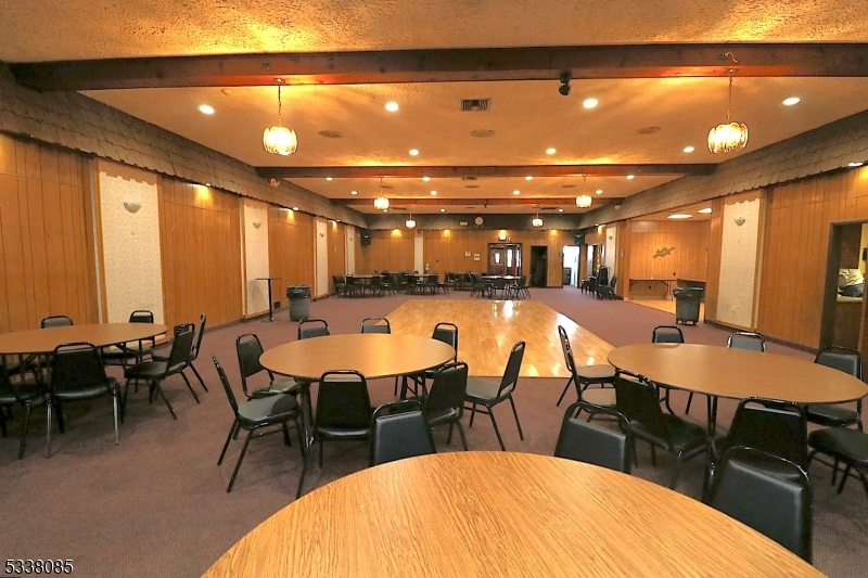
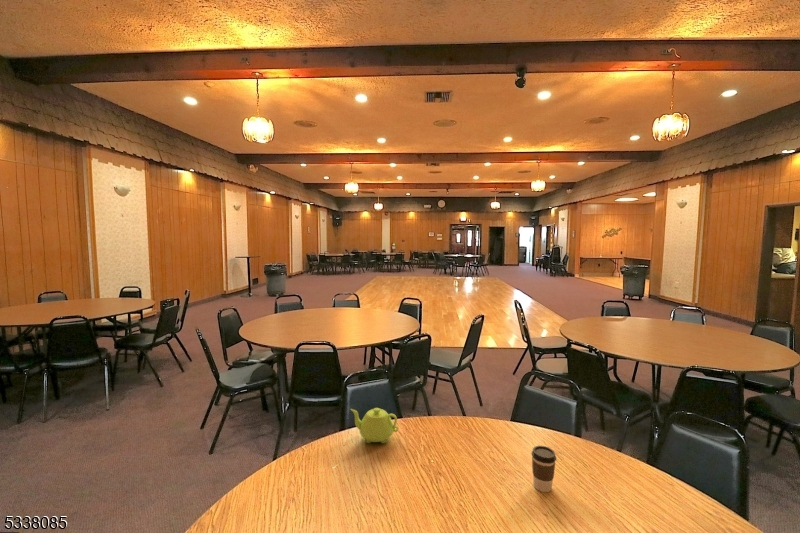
+ teapot (374, 423)
+ coffee cup (543, 469)
